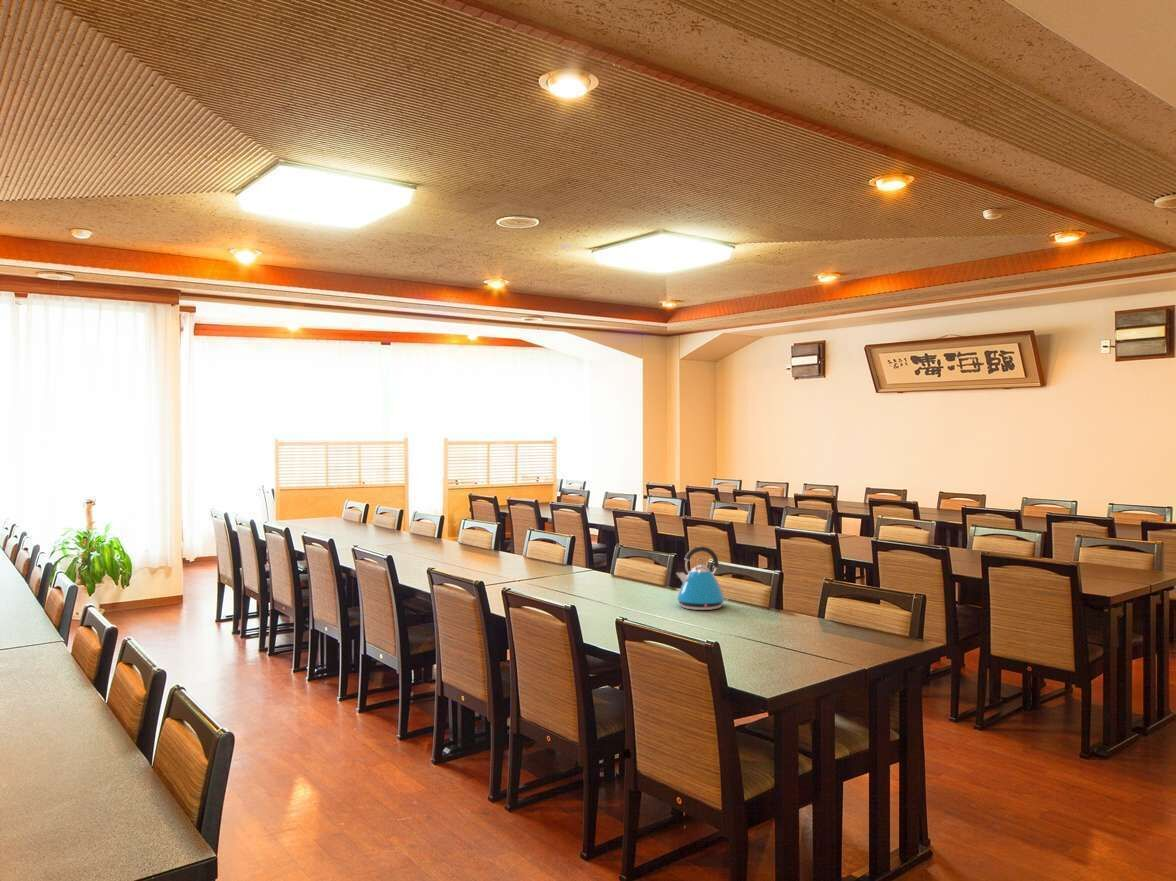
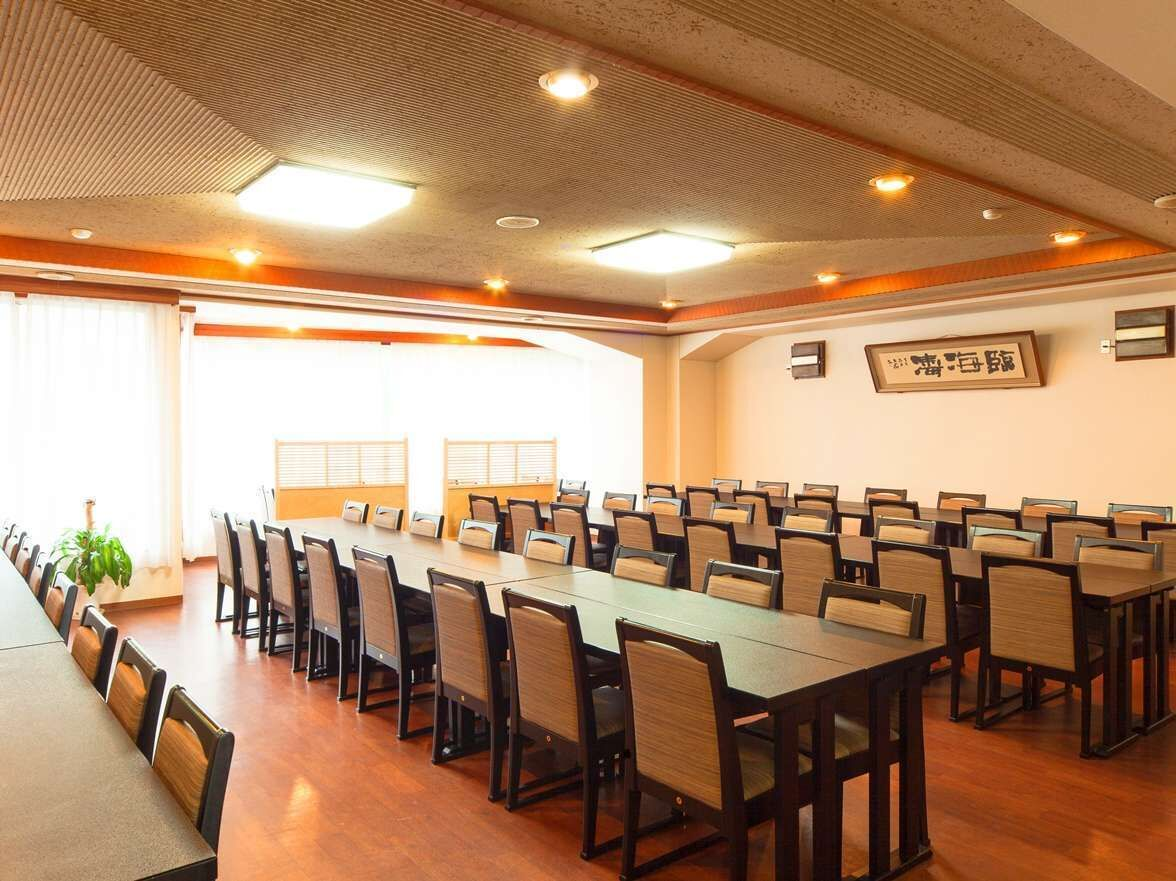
- kettle (702, 576)
